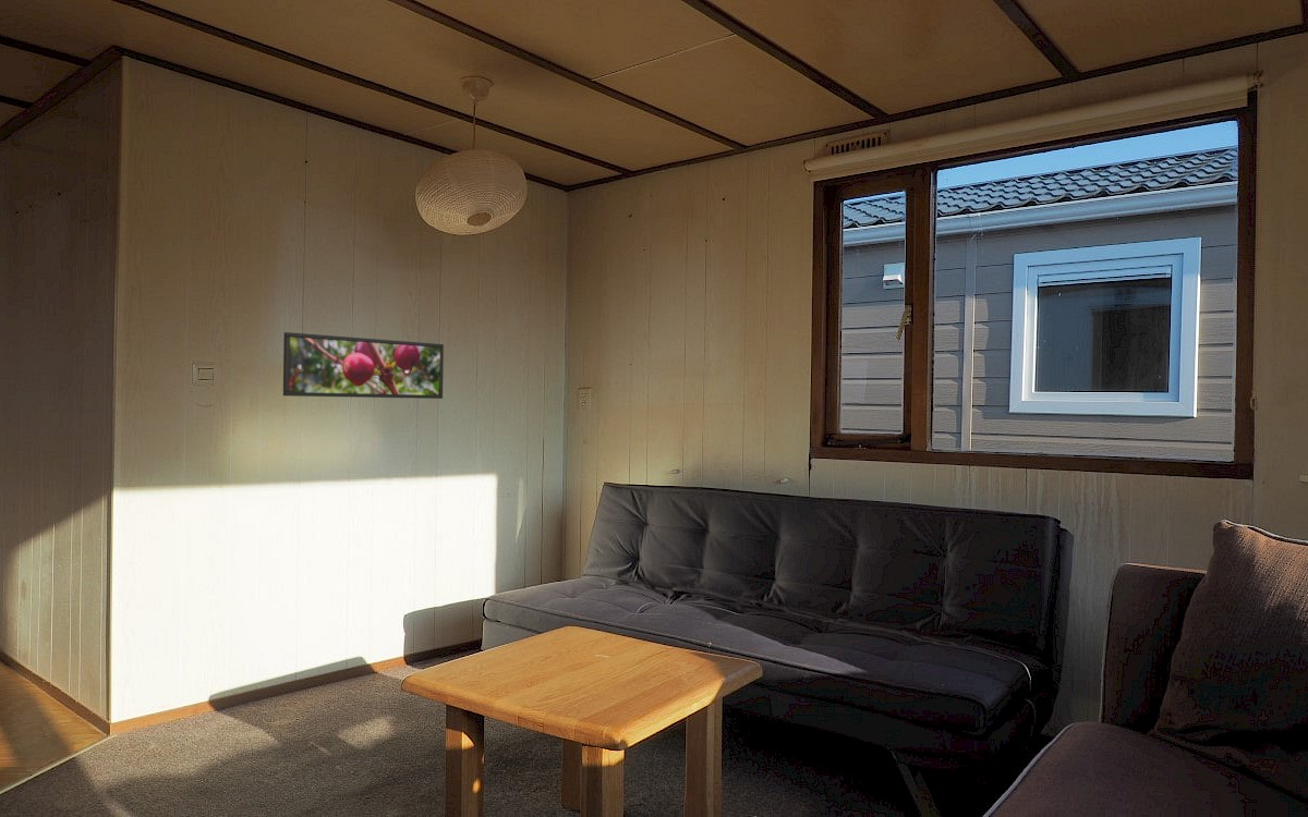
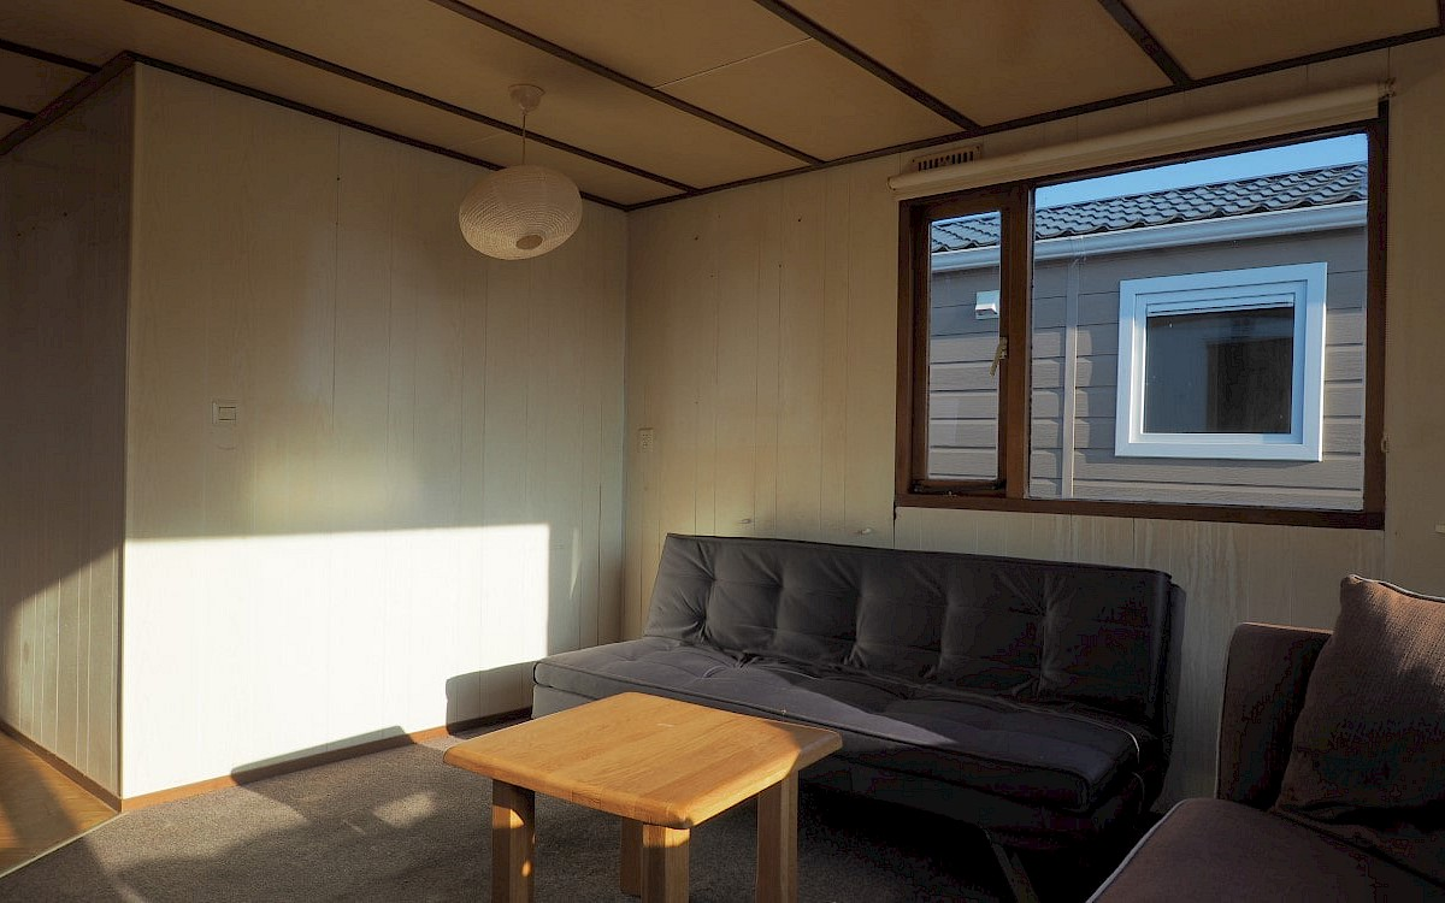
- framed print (368, 367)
